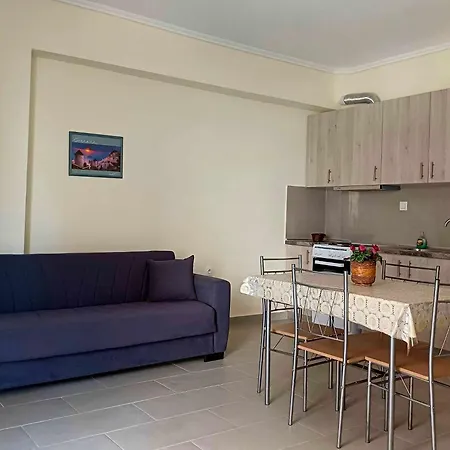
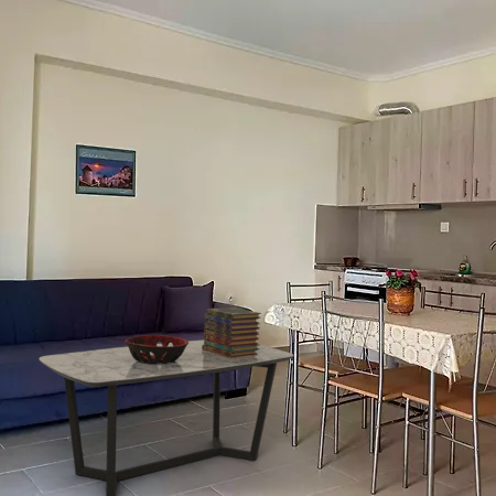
+ book stack (231, 331)
+ decorative bowl (157, 349)
+ coffee table (170, 378)
